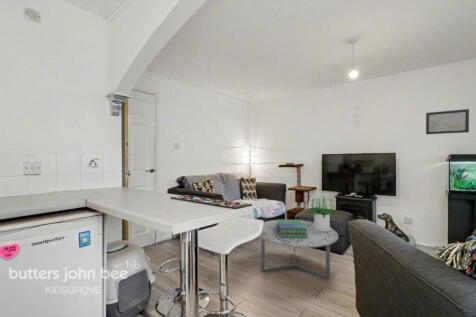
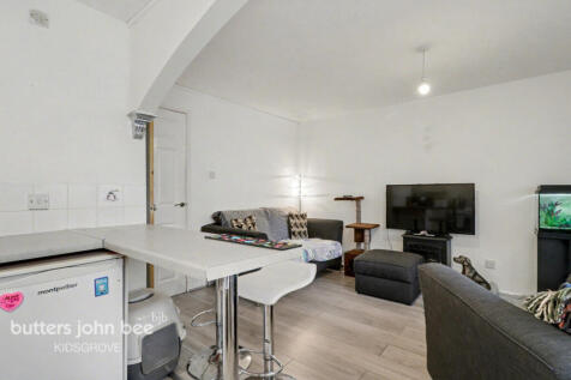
- coffee table (294, 248)
- wall art (446, 122)
- stack of books (290, 227)
- potted plant (320, 212)
